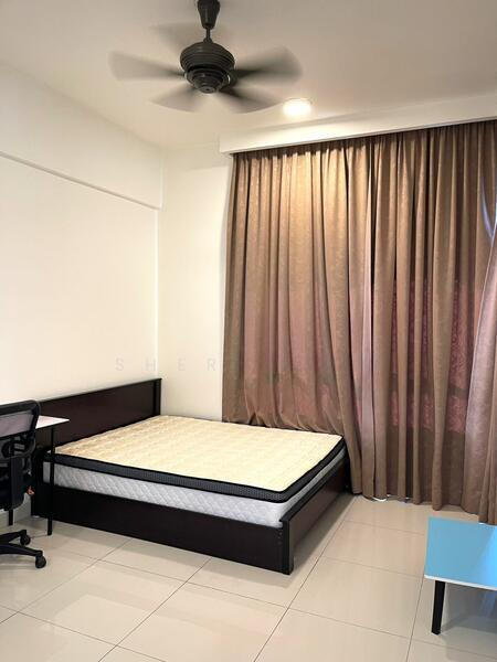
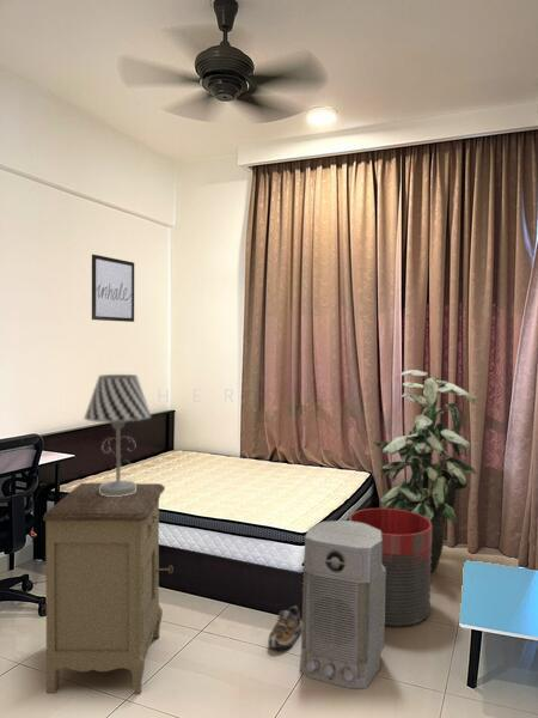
+ air purifier (343, 596)
+ shoe (286, 625)
+ nightstand (116, 579)
+ table lamp (117, 433)
+ indoor plant (421, 468)
+ trash can (389, 564)
+ wall art (114, 290)
